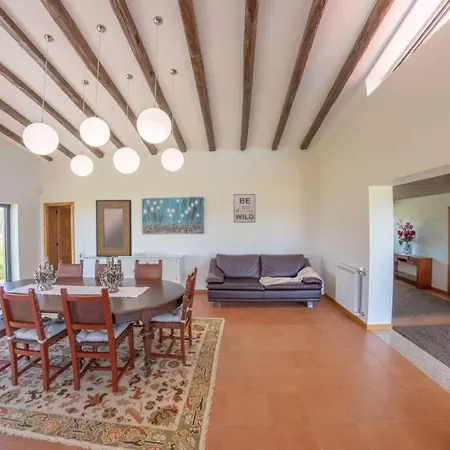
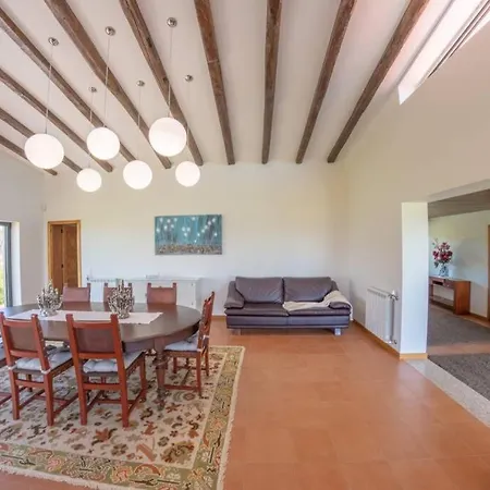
- home mirror (113, 228)
- wall art (244, 208)
